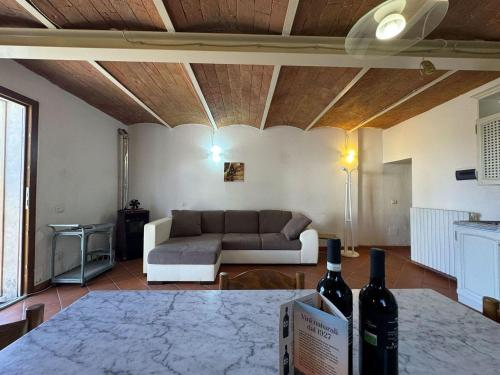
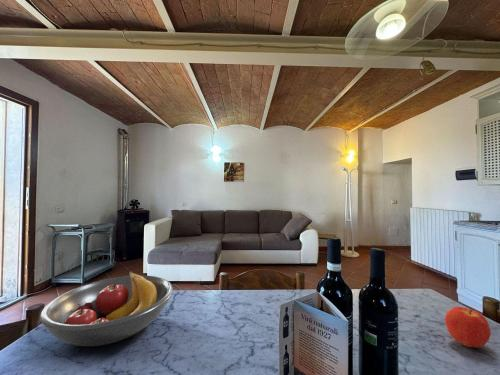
+ apple (467, 325)
+ fruit bowl (114, 306)
